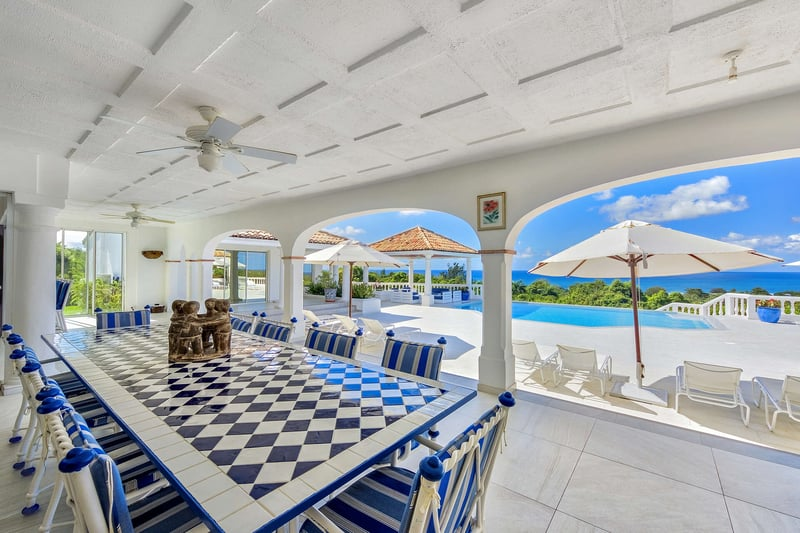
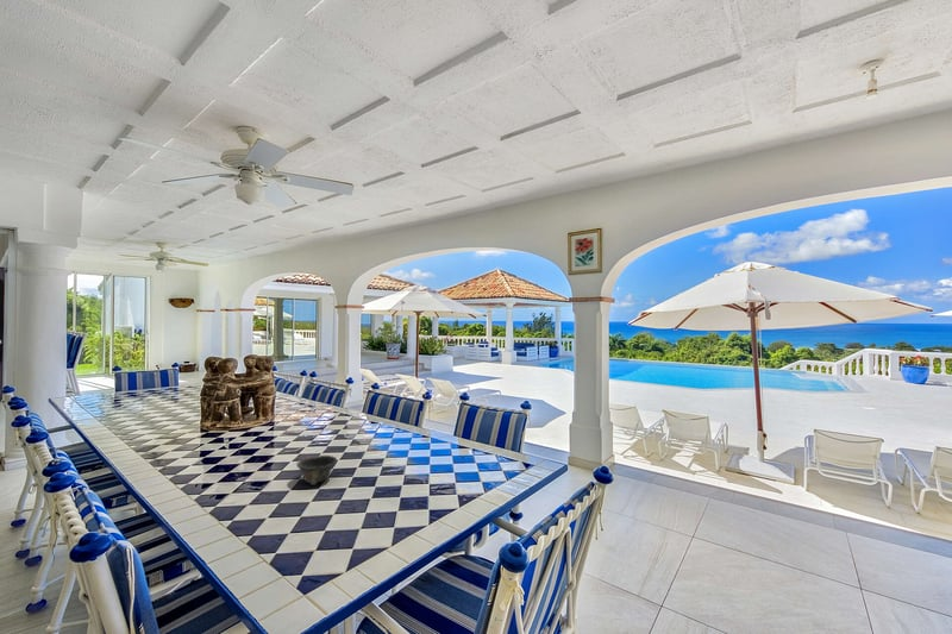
+ bowl (317, 470)
